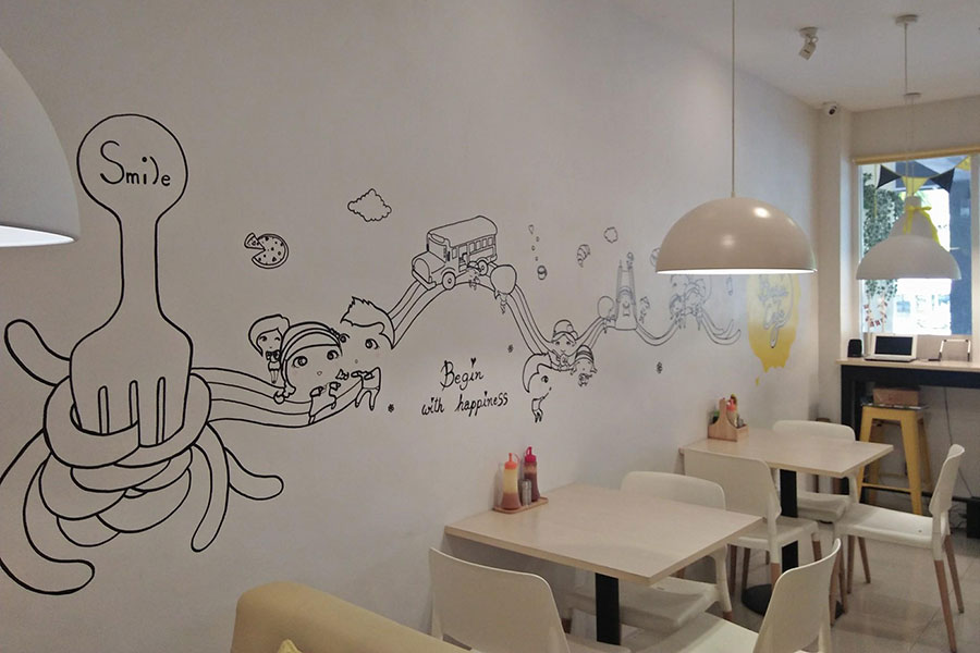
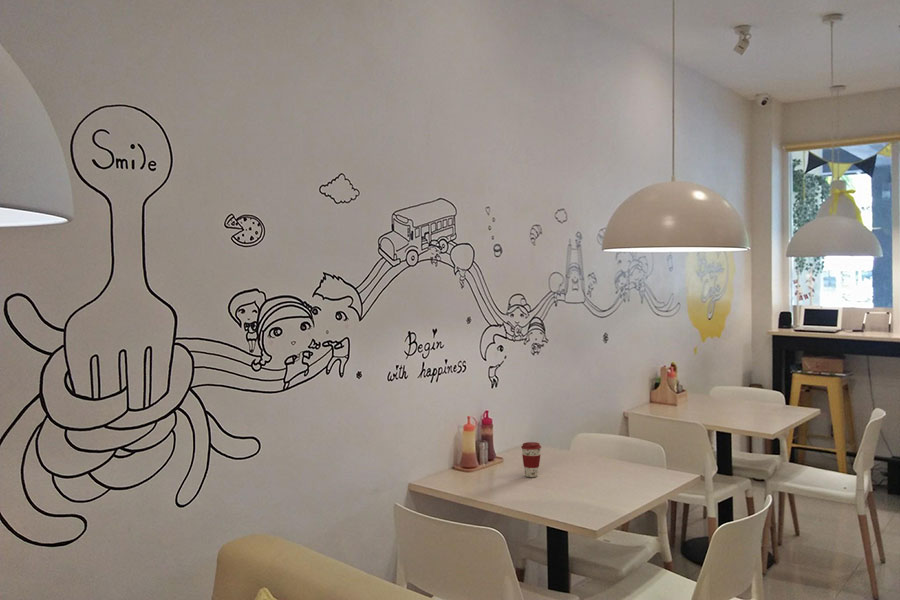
+ coffee cup (531, 459)
